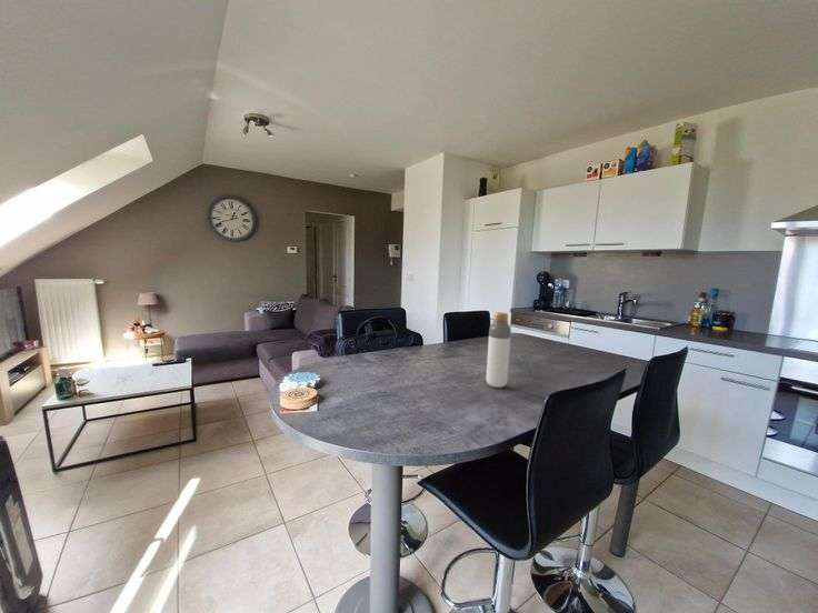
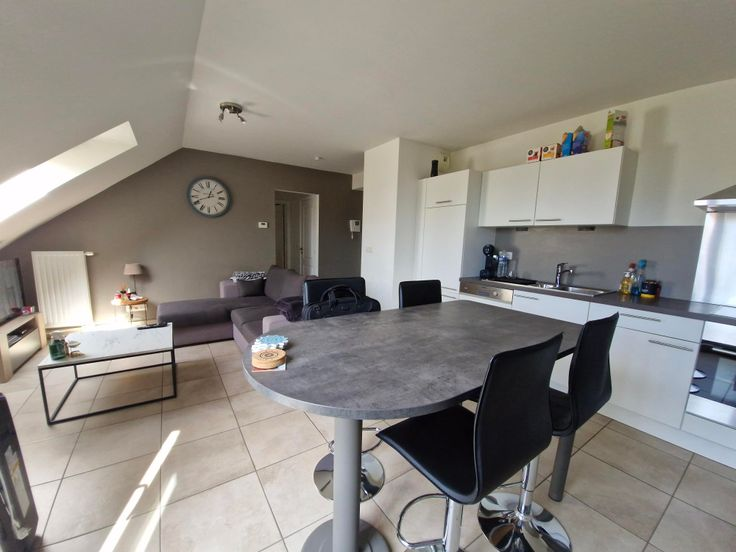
- bottle (498, 349)
